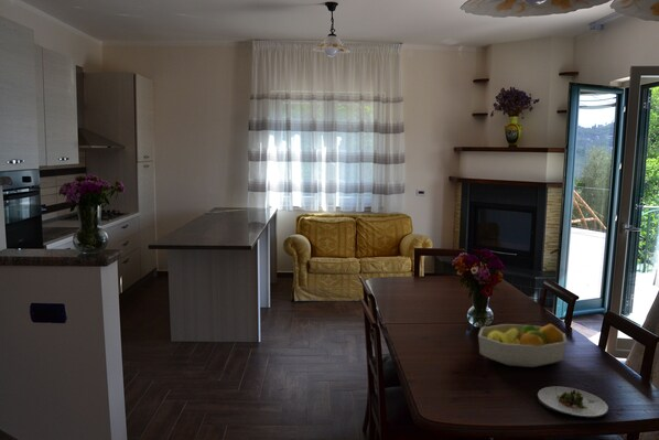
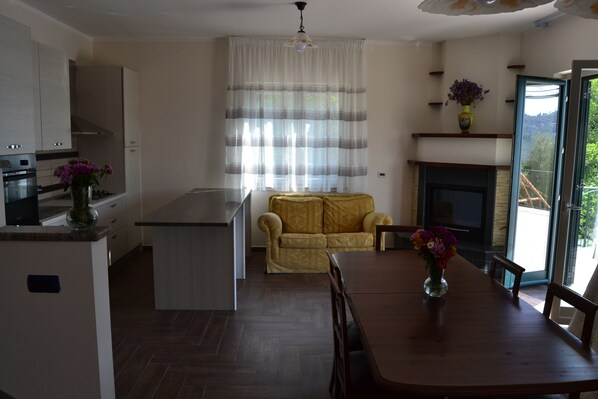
- salad plate (572, 397)
- fruit bowl (521, 341)
